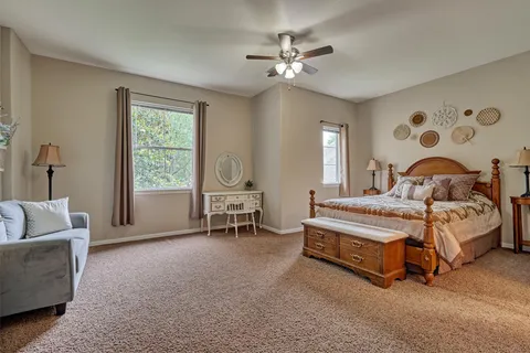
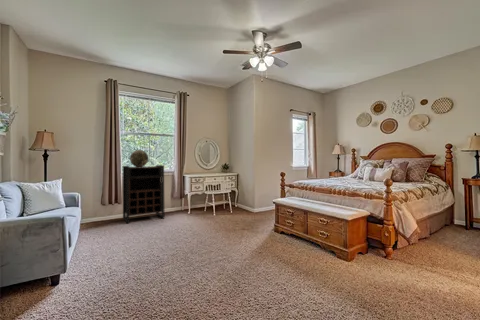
+ shelving unit (143, 191)
+ decorative globe (139, 158)
